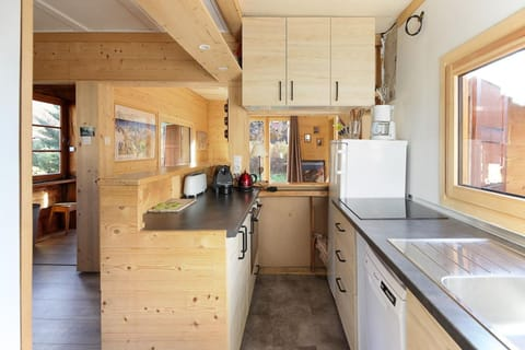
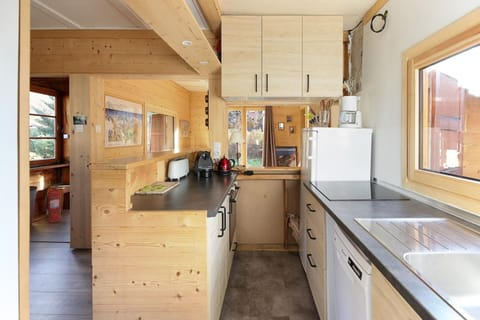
+ fire extinguisher (54, 202)
